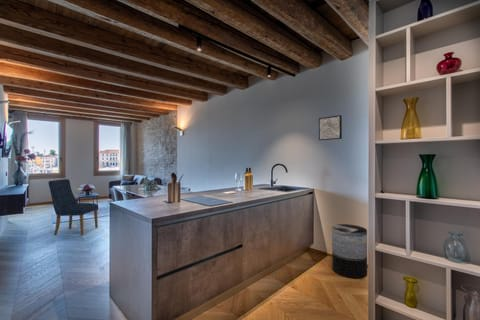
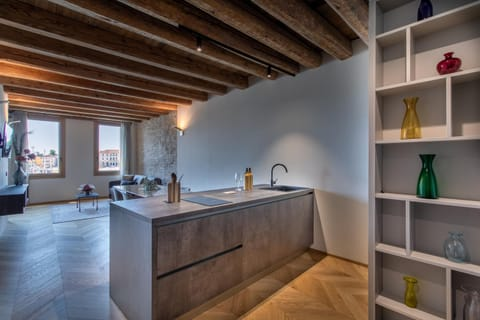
- chair (73, 205)
- trash can (349, 249)
- wall art (329, 128)
